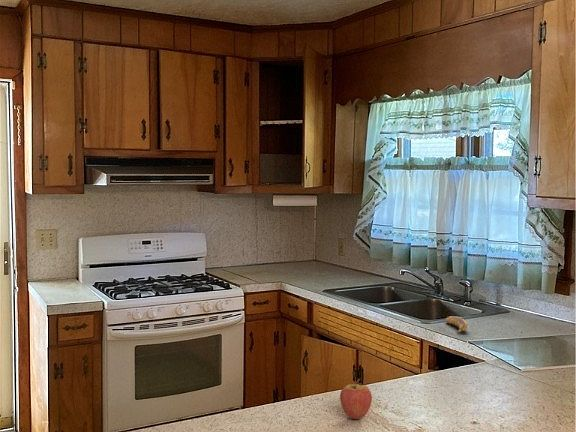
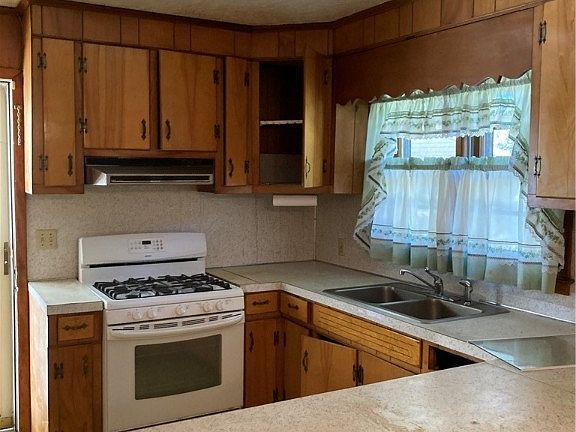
- fruit (355, 398)
- banana (456, 322)
